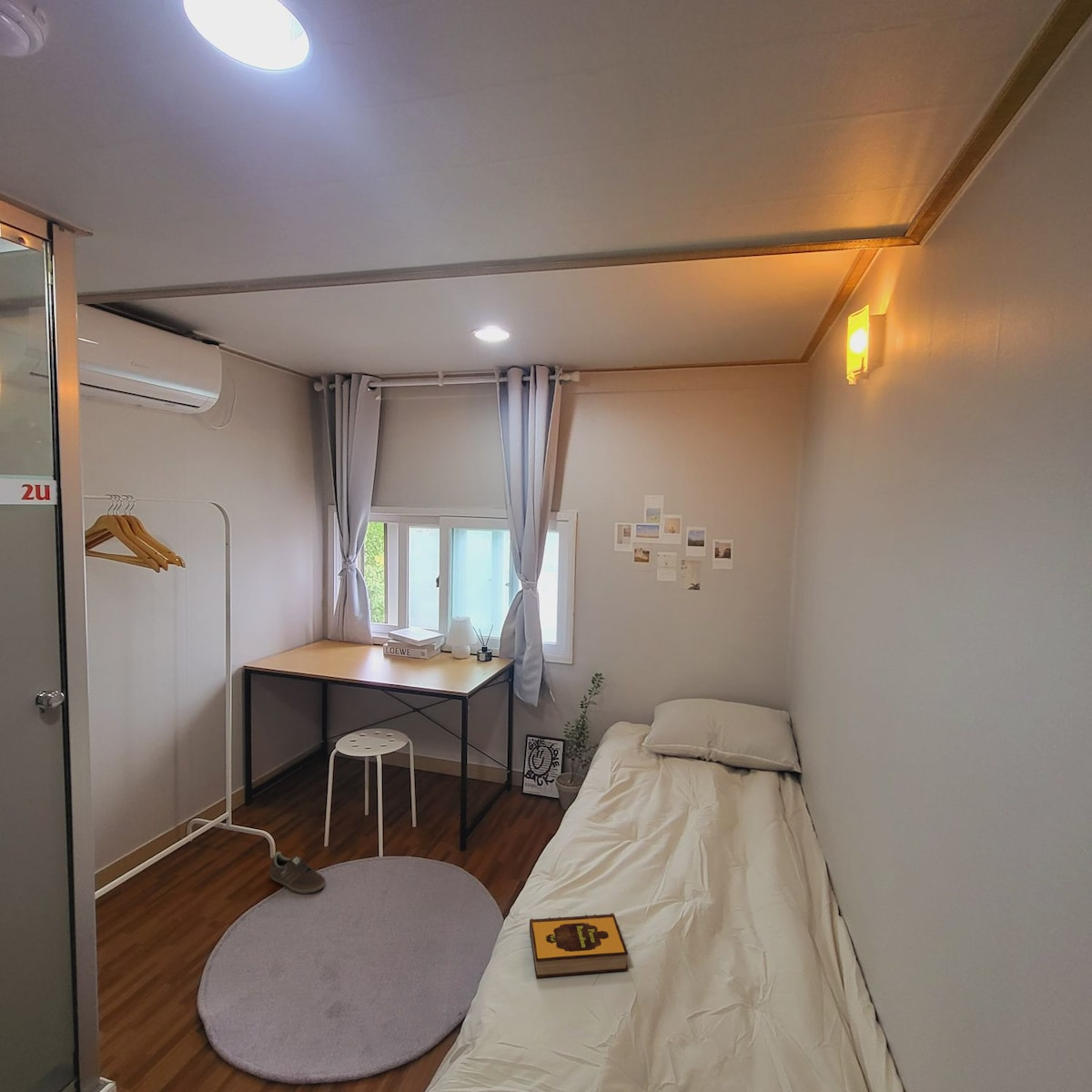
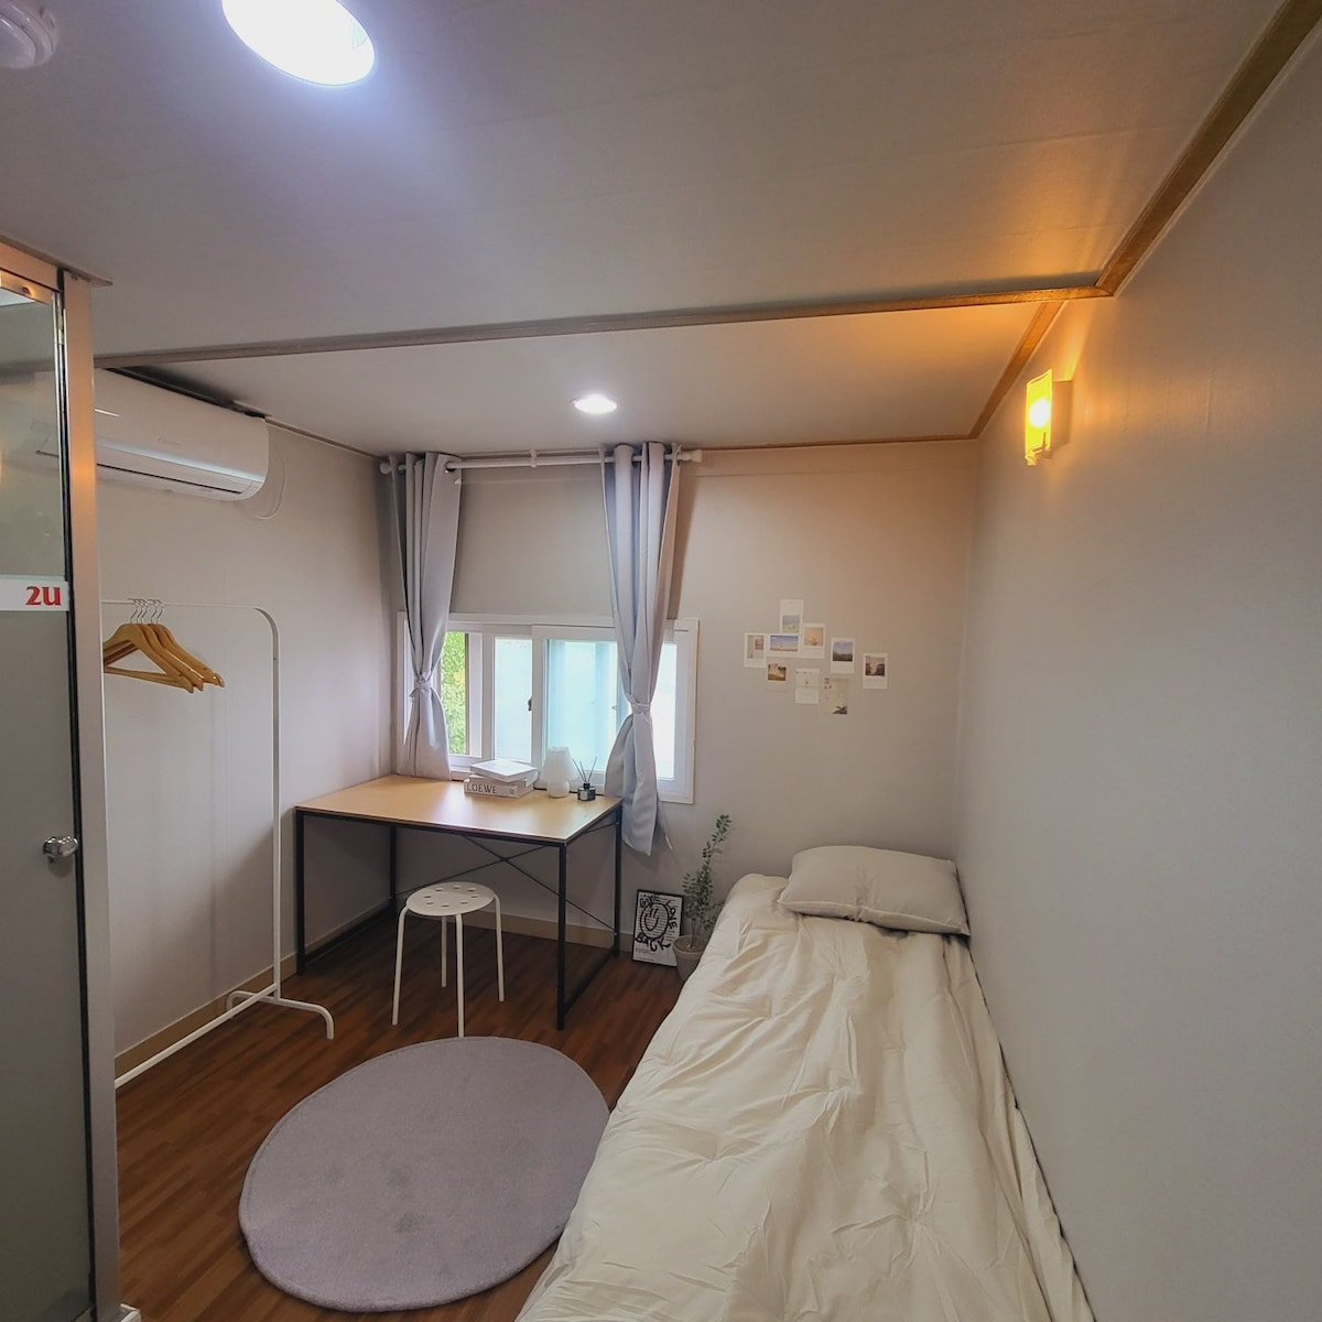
- sneaker (296, 872)
- hardback book (576, 941)
